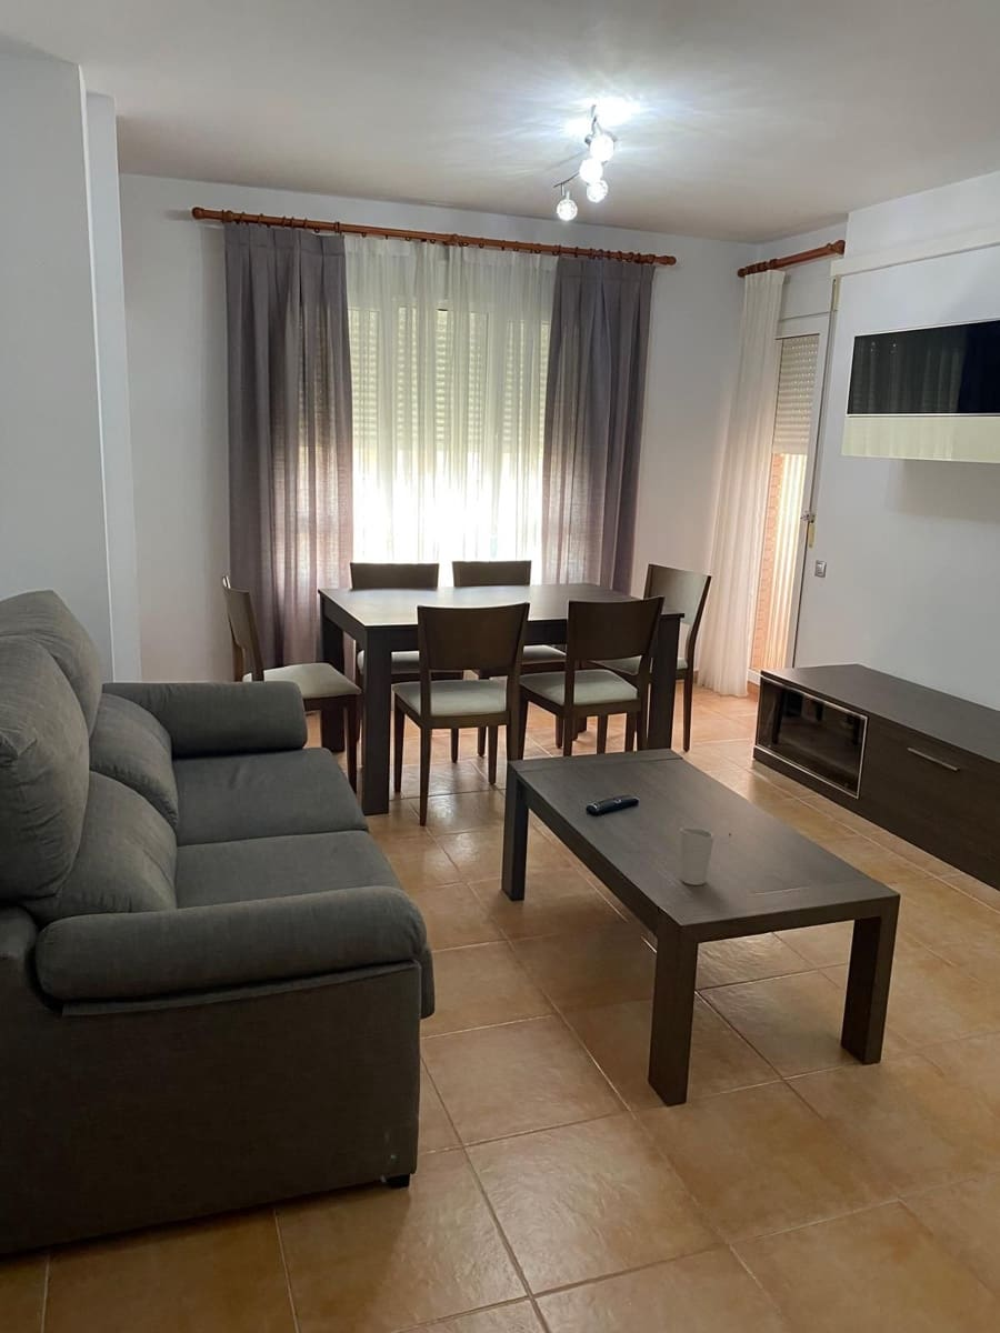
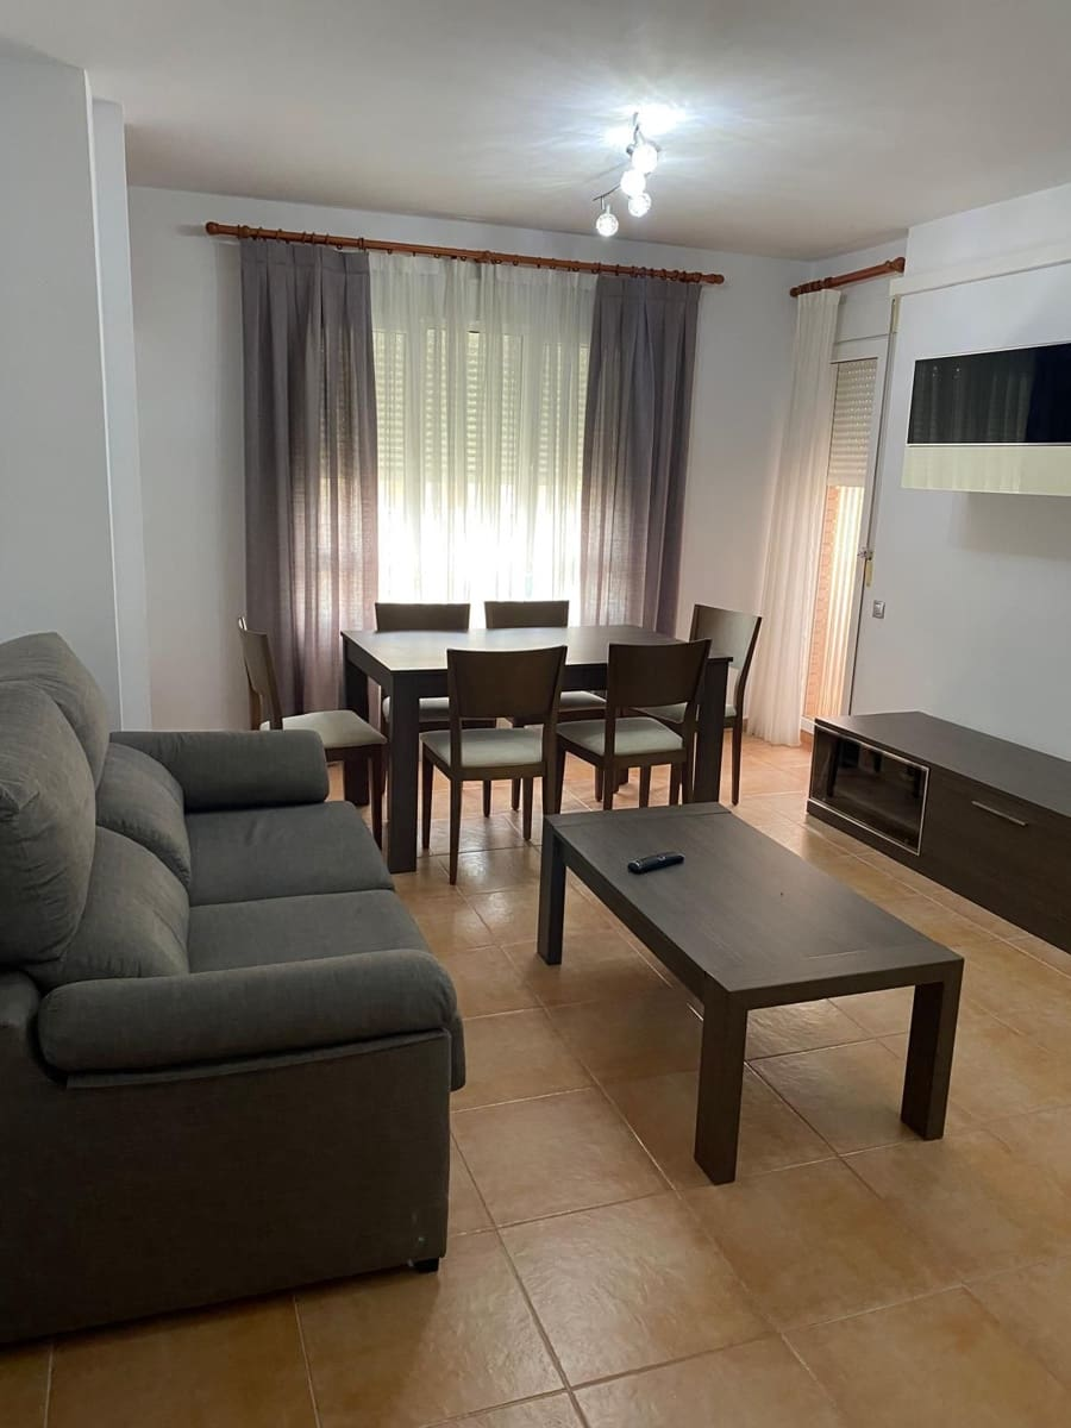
- cup (694, 854)
